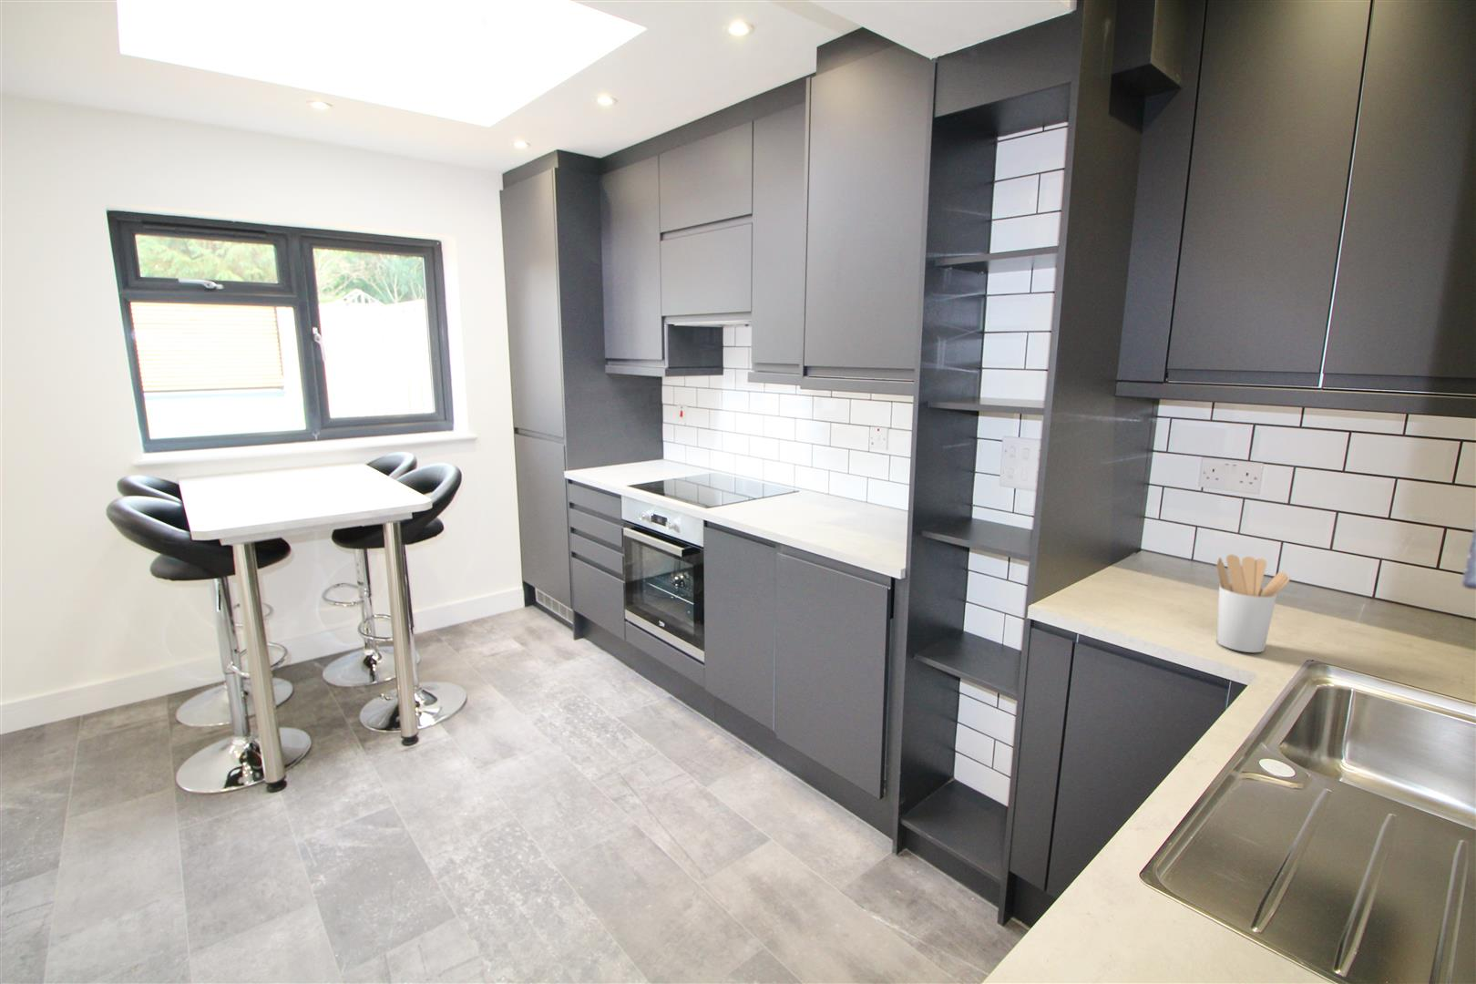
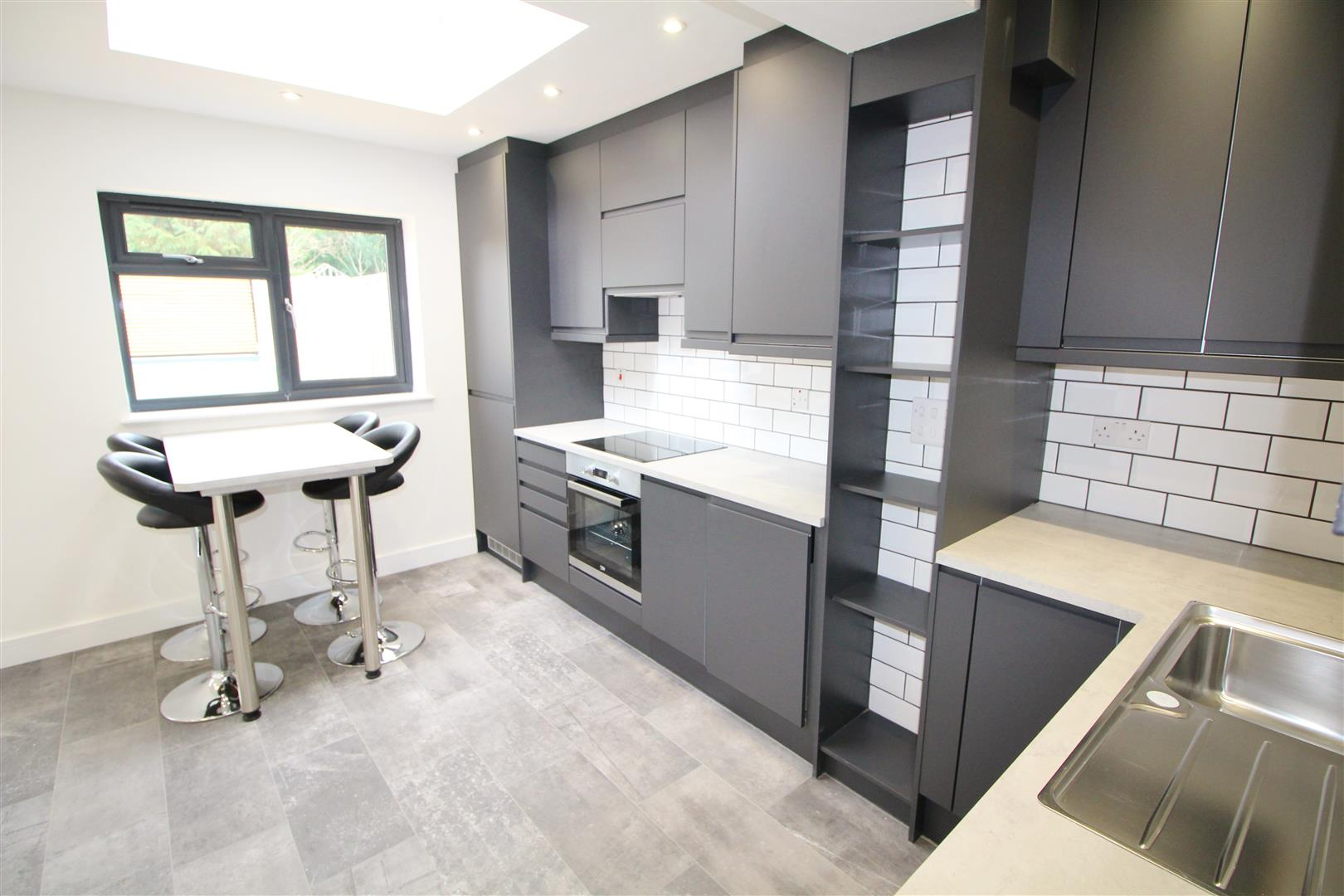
- utensil holder (1243, 601)
